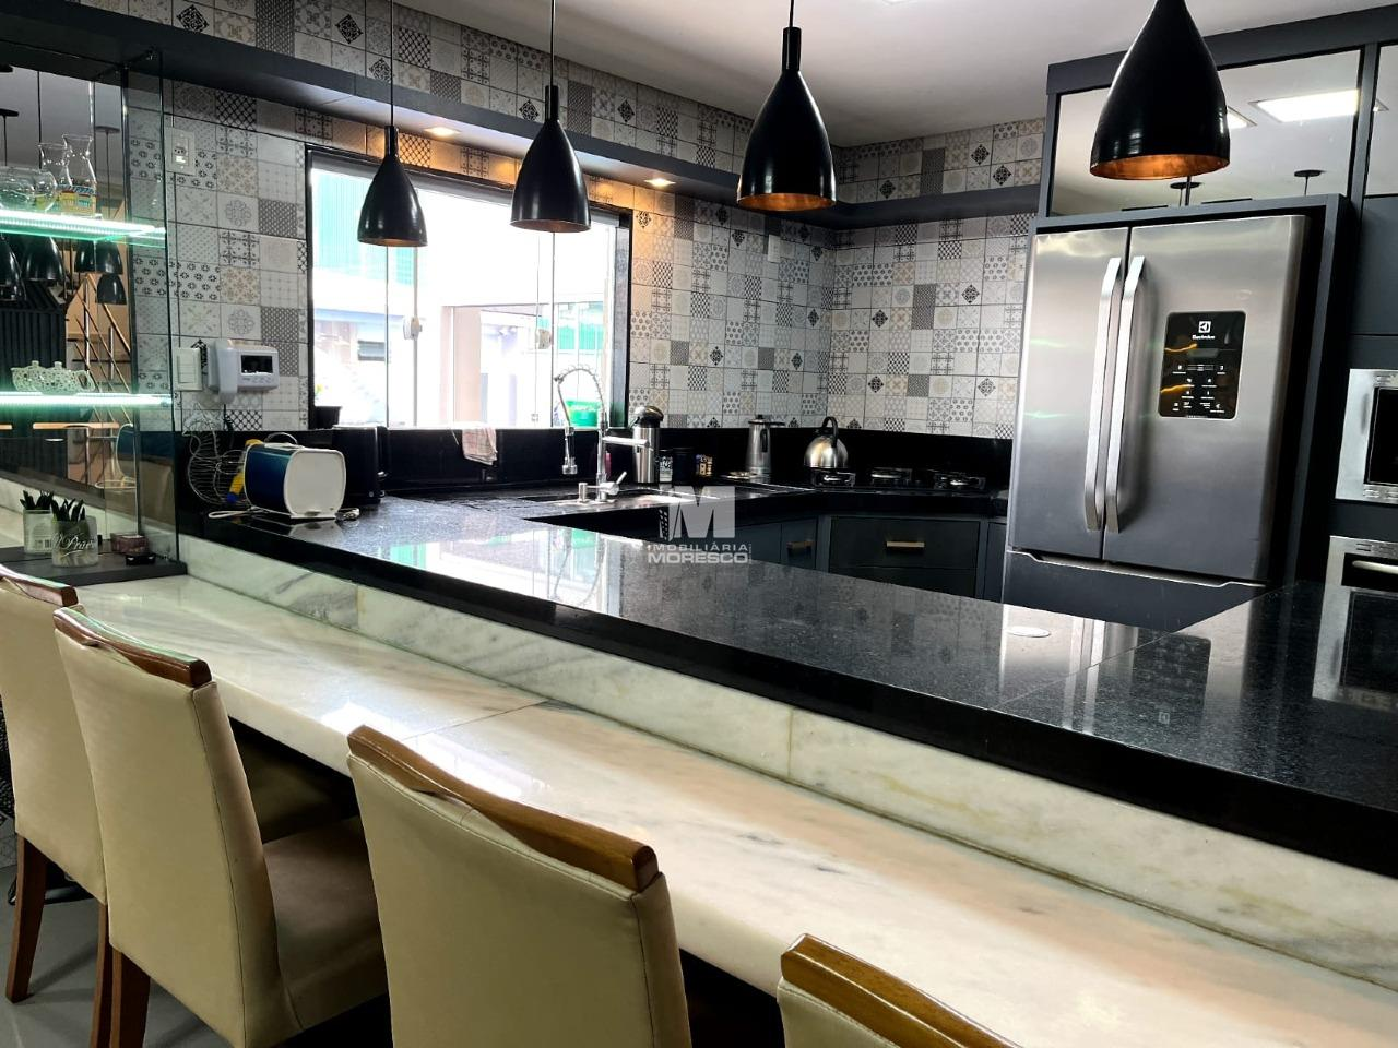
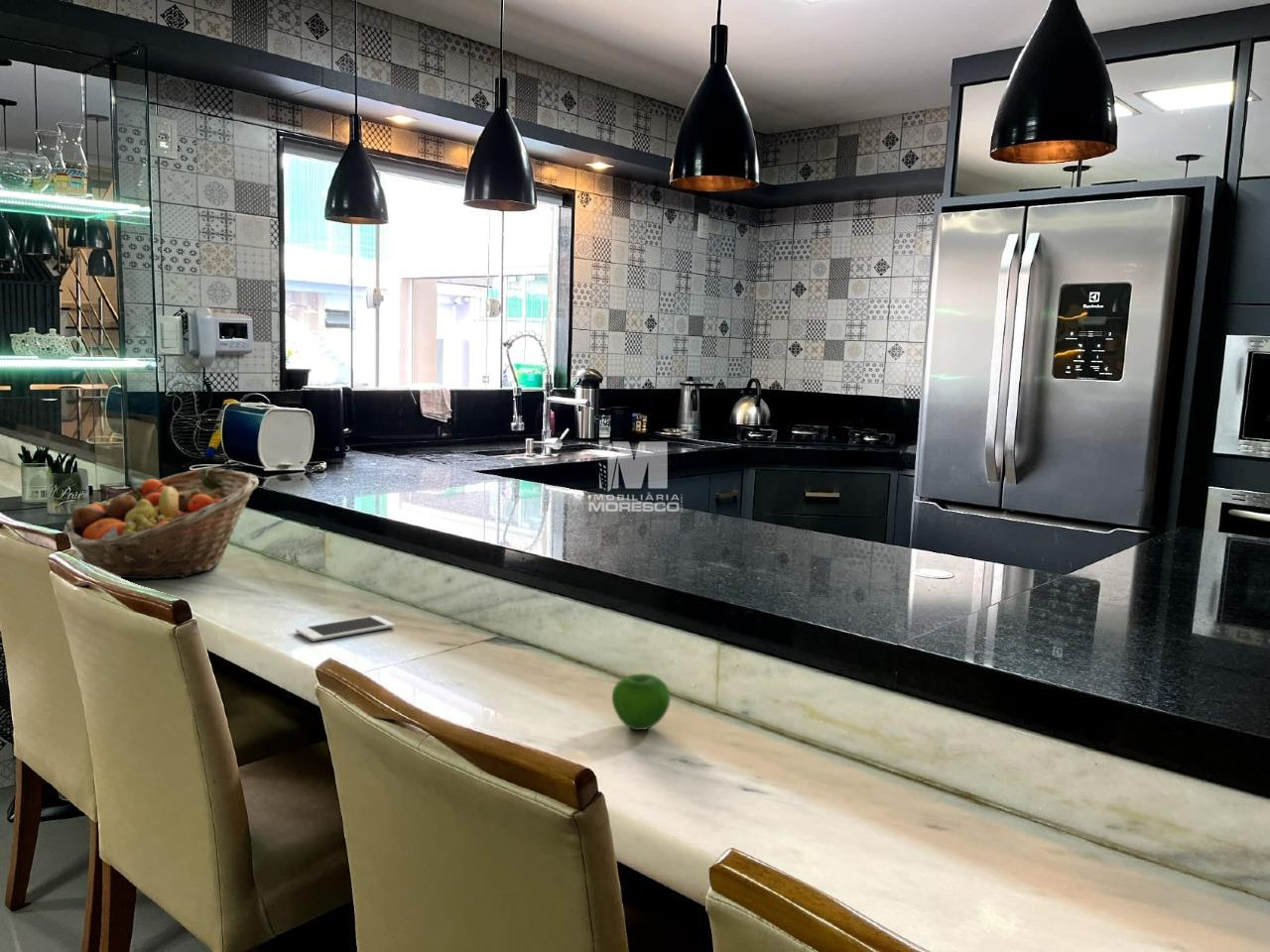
+ fruit basket (164, 520)
+ apple (641, 702)
+ cell phone (345, 628)
